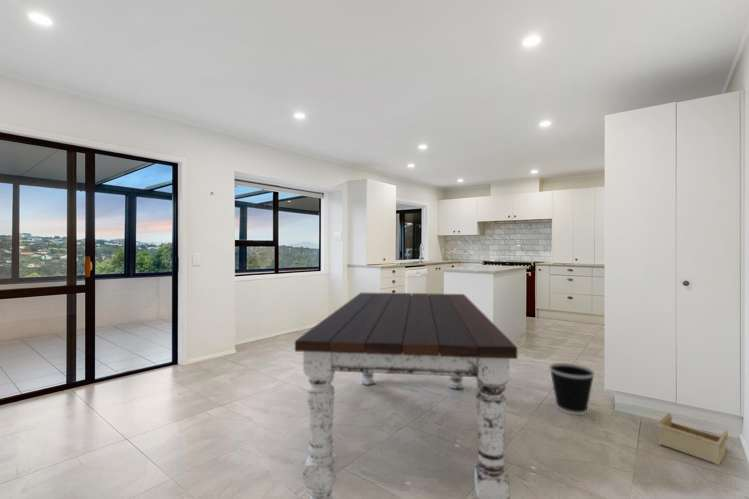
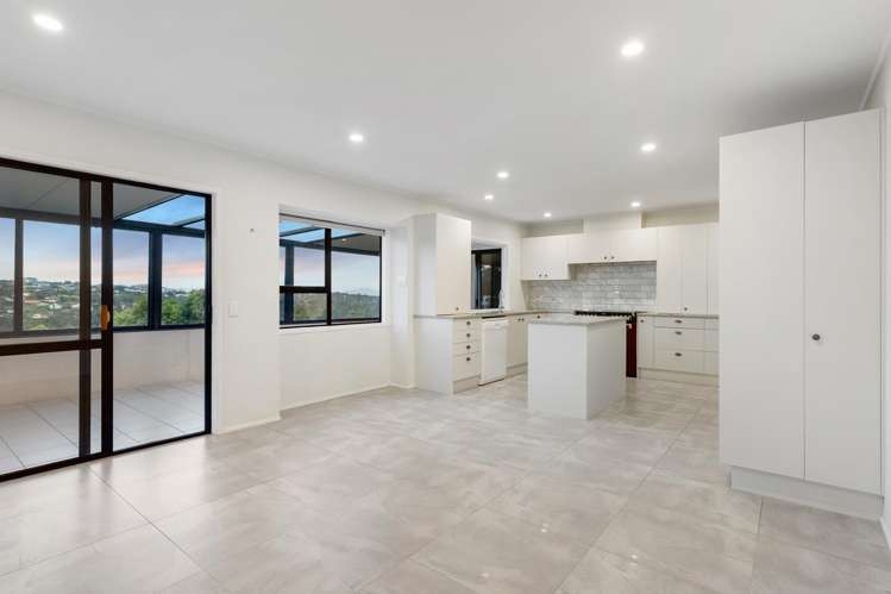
- wastebasket (571, 389)
- storage bin (692, 436)
- dining table (408, 368)
